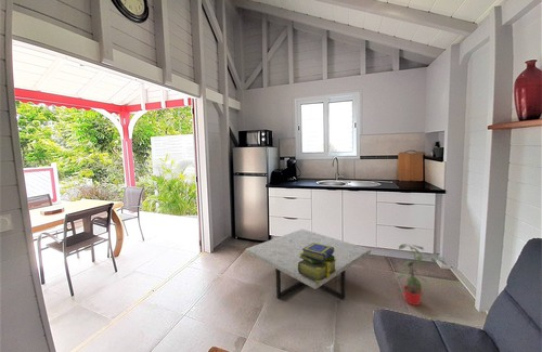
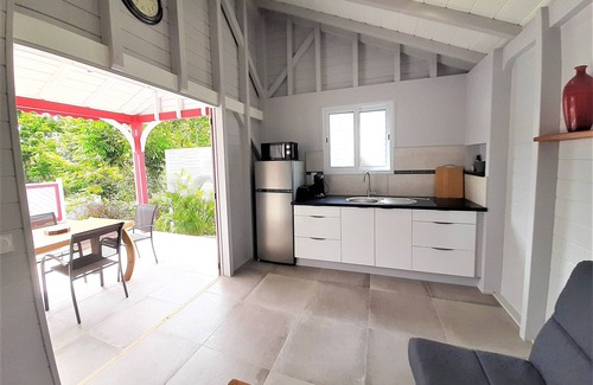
- coffee table (301, 260)
- potted plant (413, 274)
- stack of books (317, 259)
